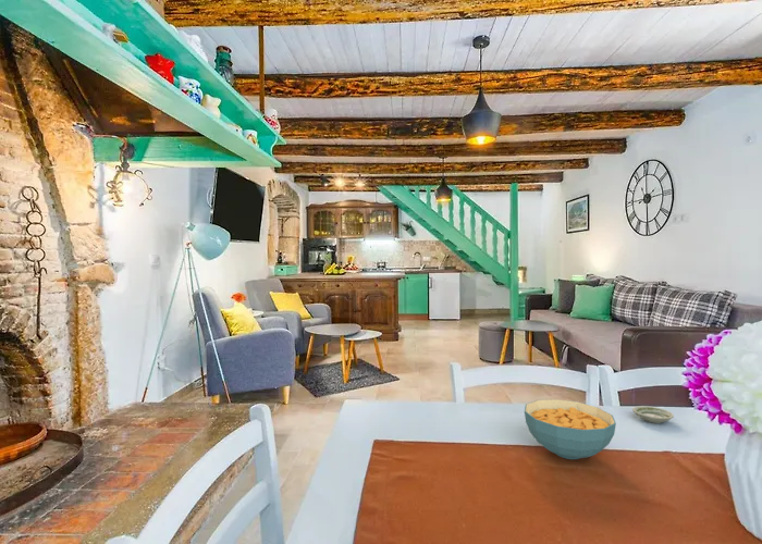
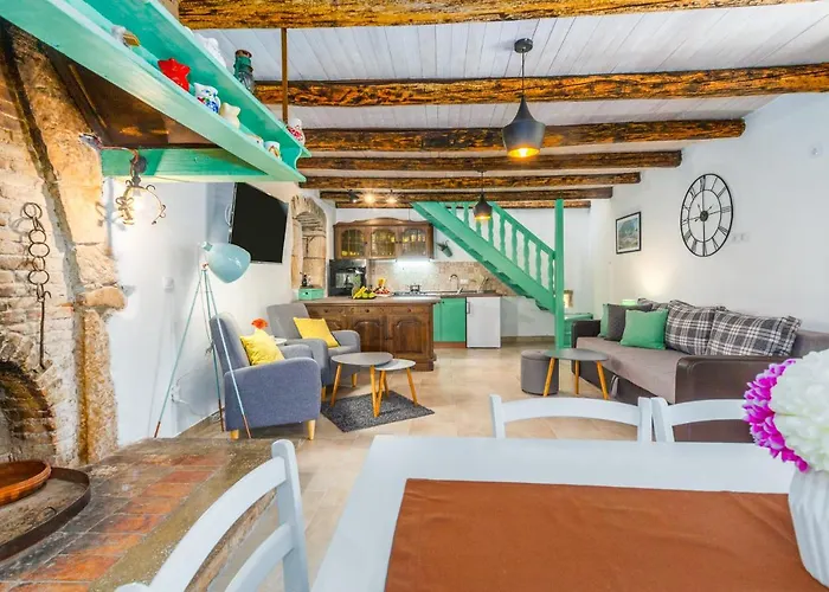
- cereal bowl (567, 433)
- saucer (652, 415)
